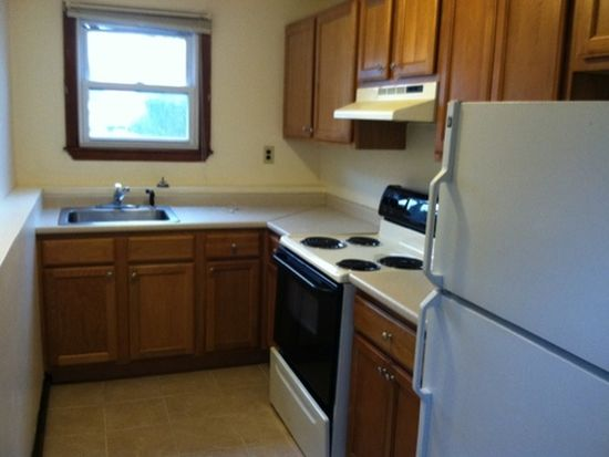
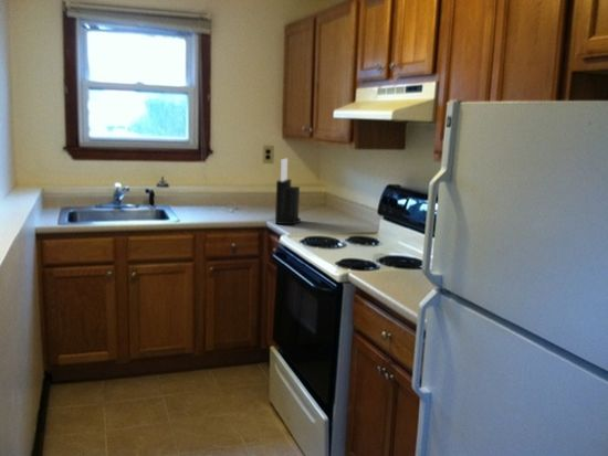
+ knife block (290, 190)
